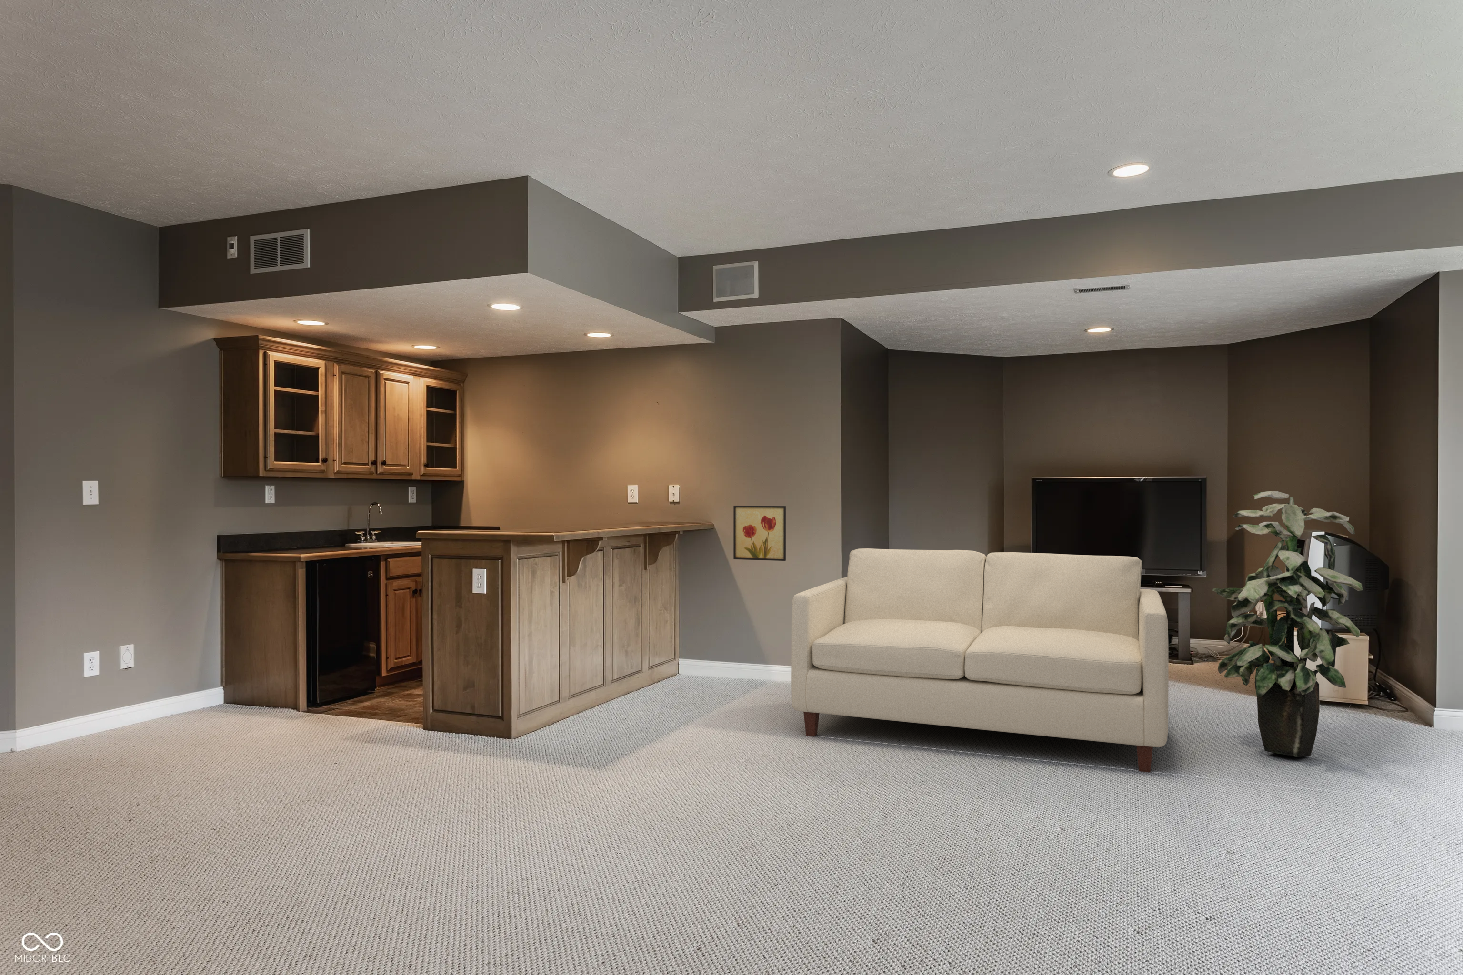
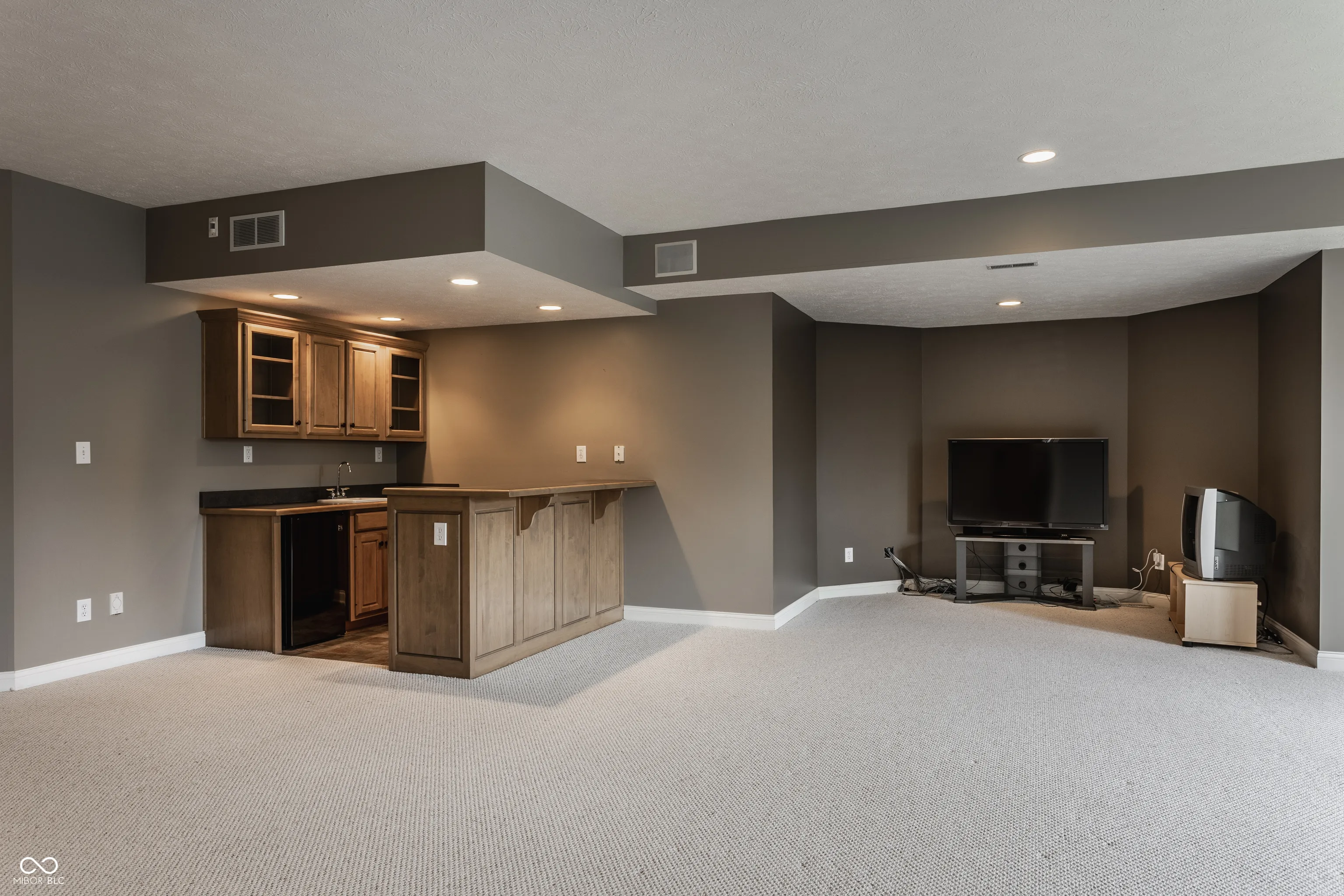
- wall art (760, 533)
- sofa (978, 642)
- indoor plant (1282, 621)
